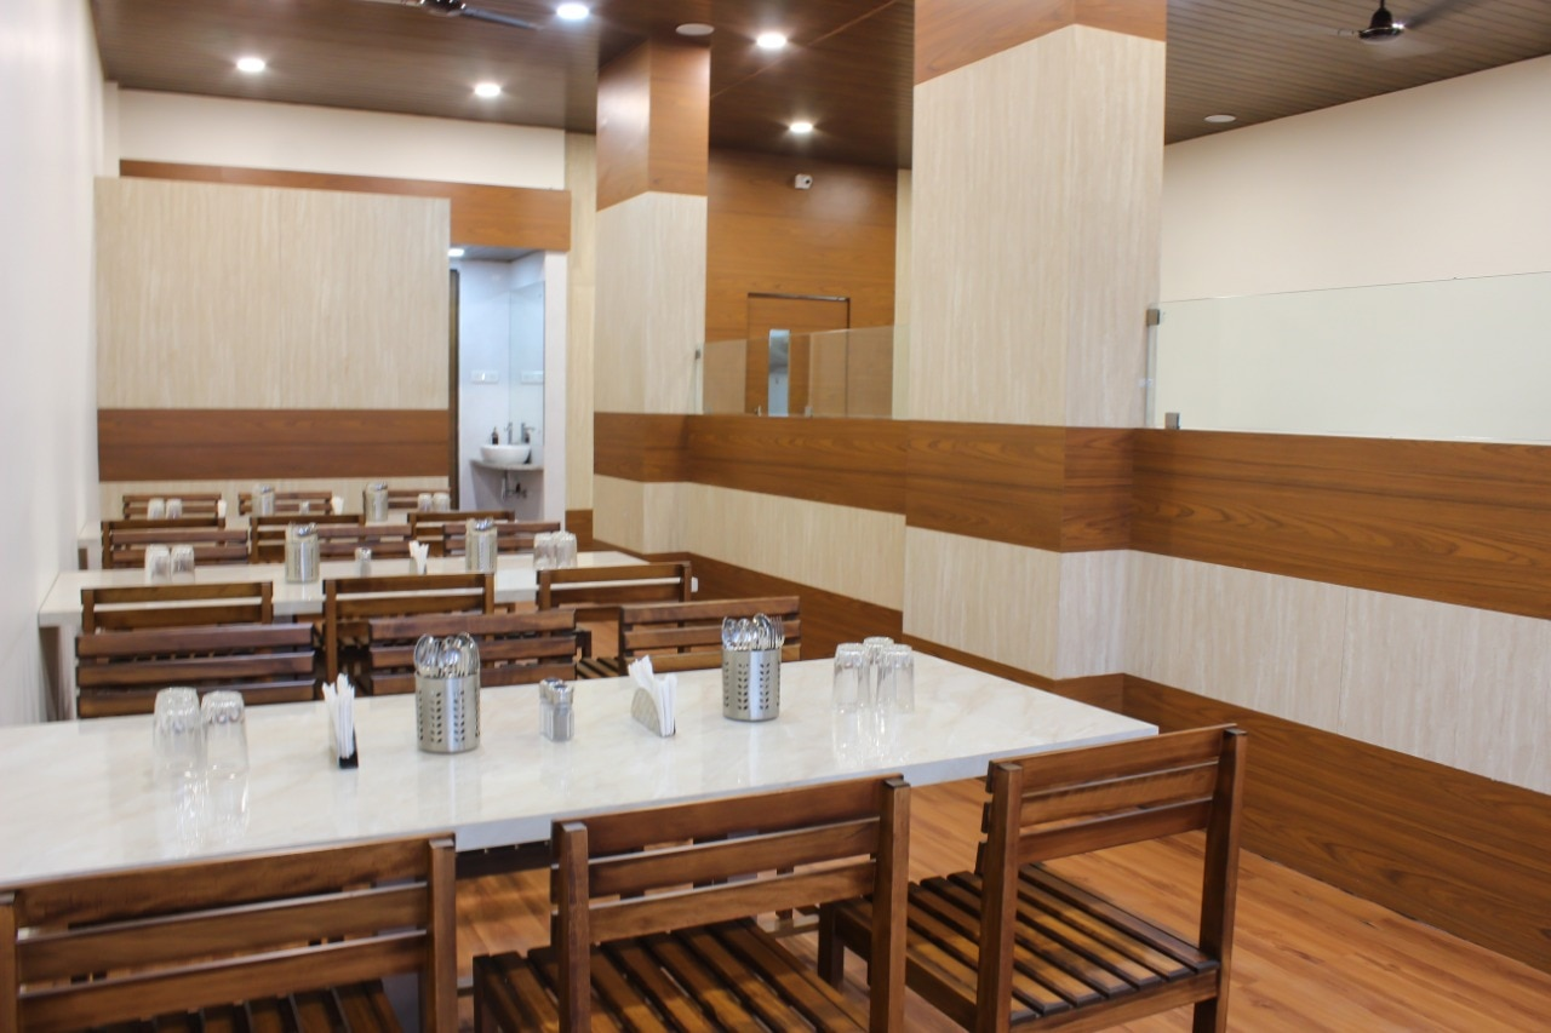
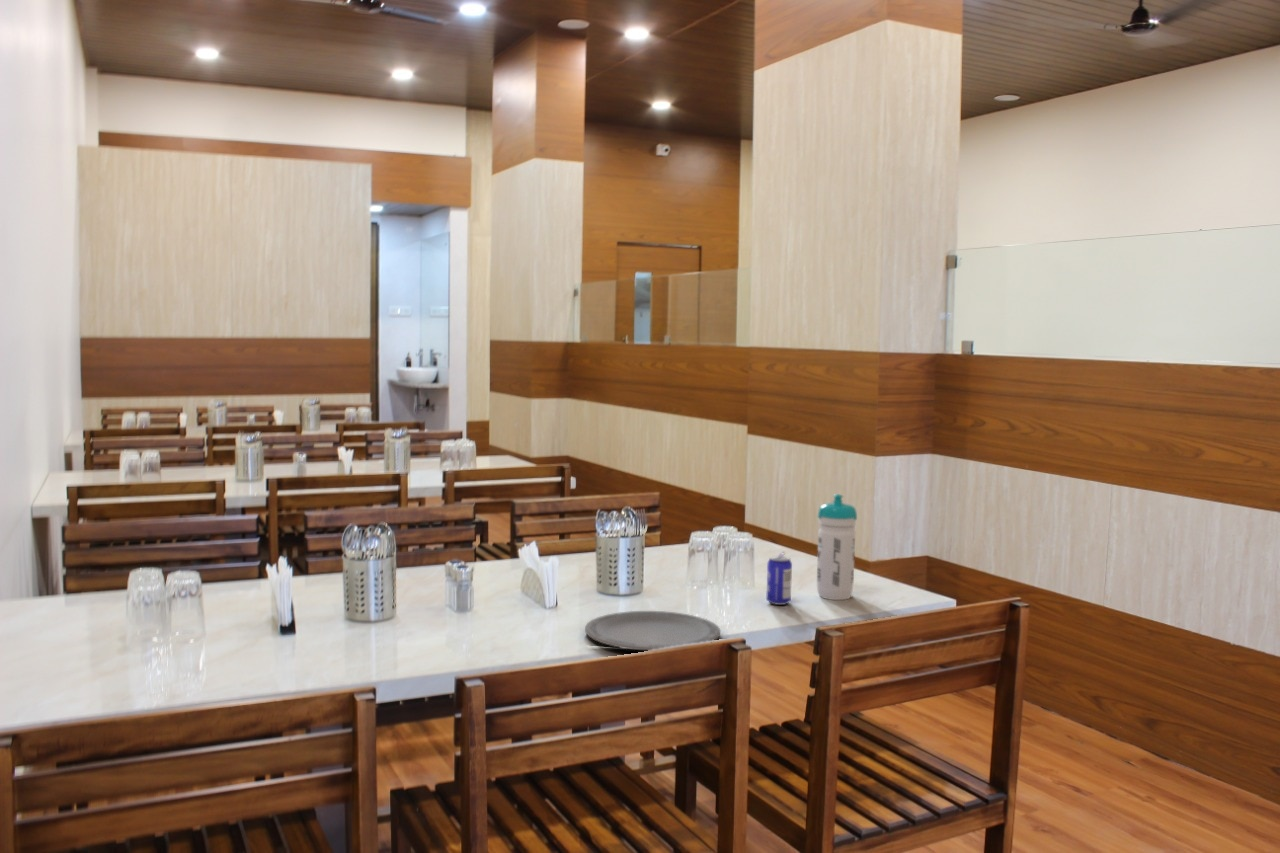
+ beer can (779, 577)
+ plate (652, 632)
+ water bottle (836, 545)
